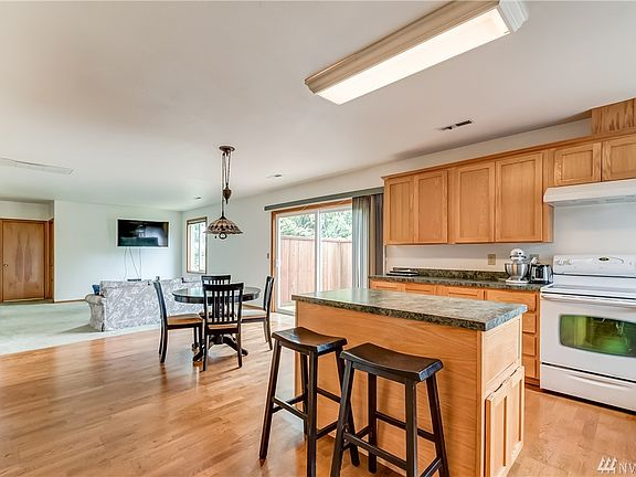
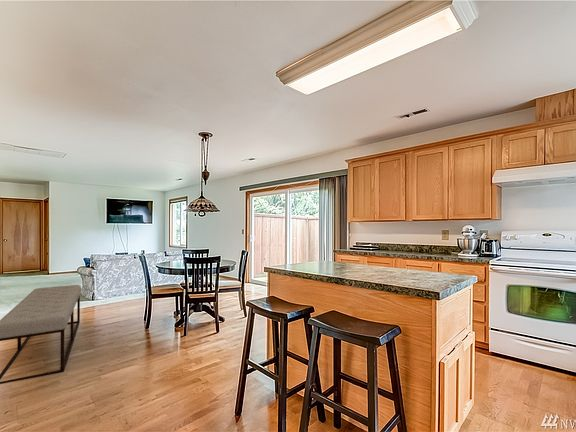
+ bench (46, 323)
